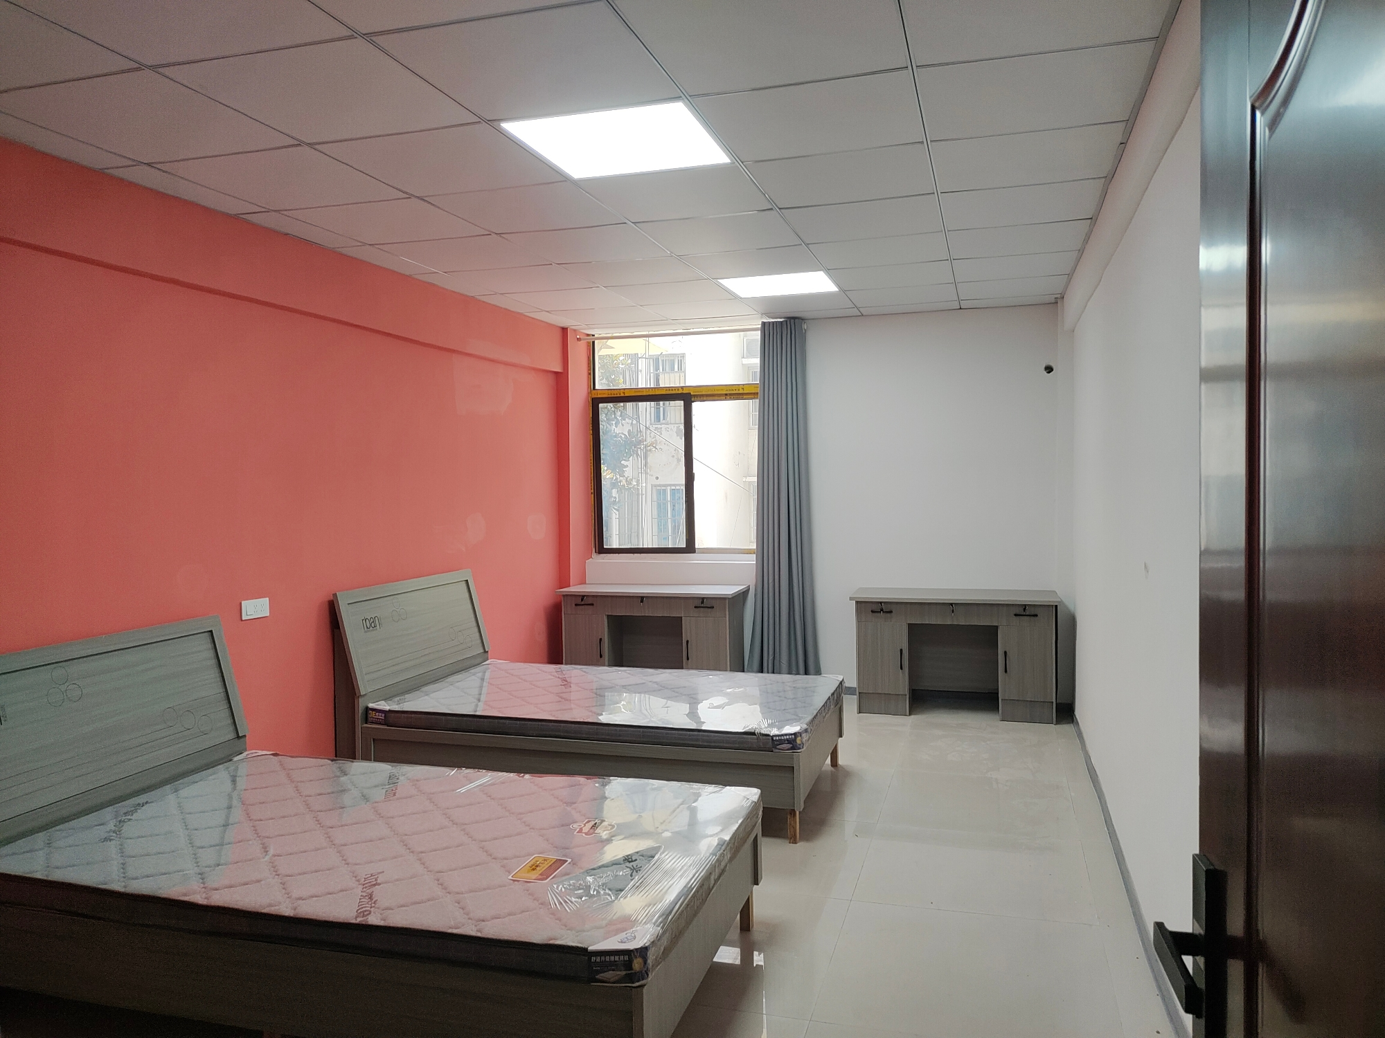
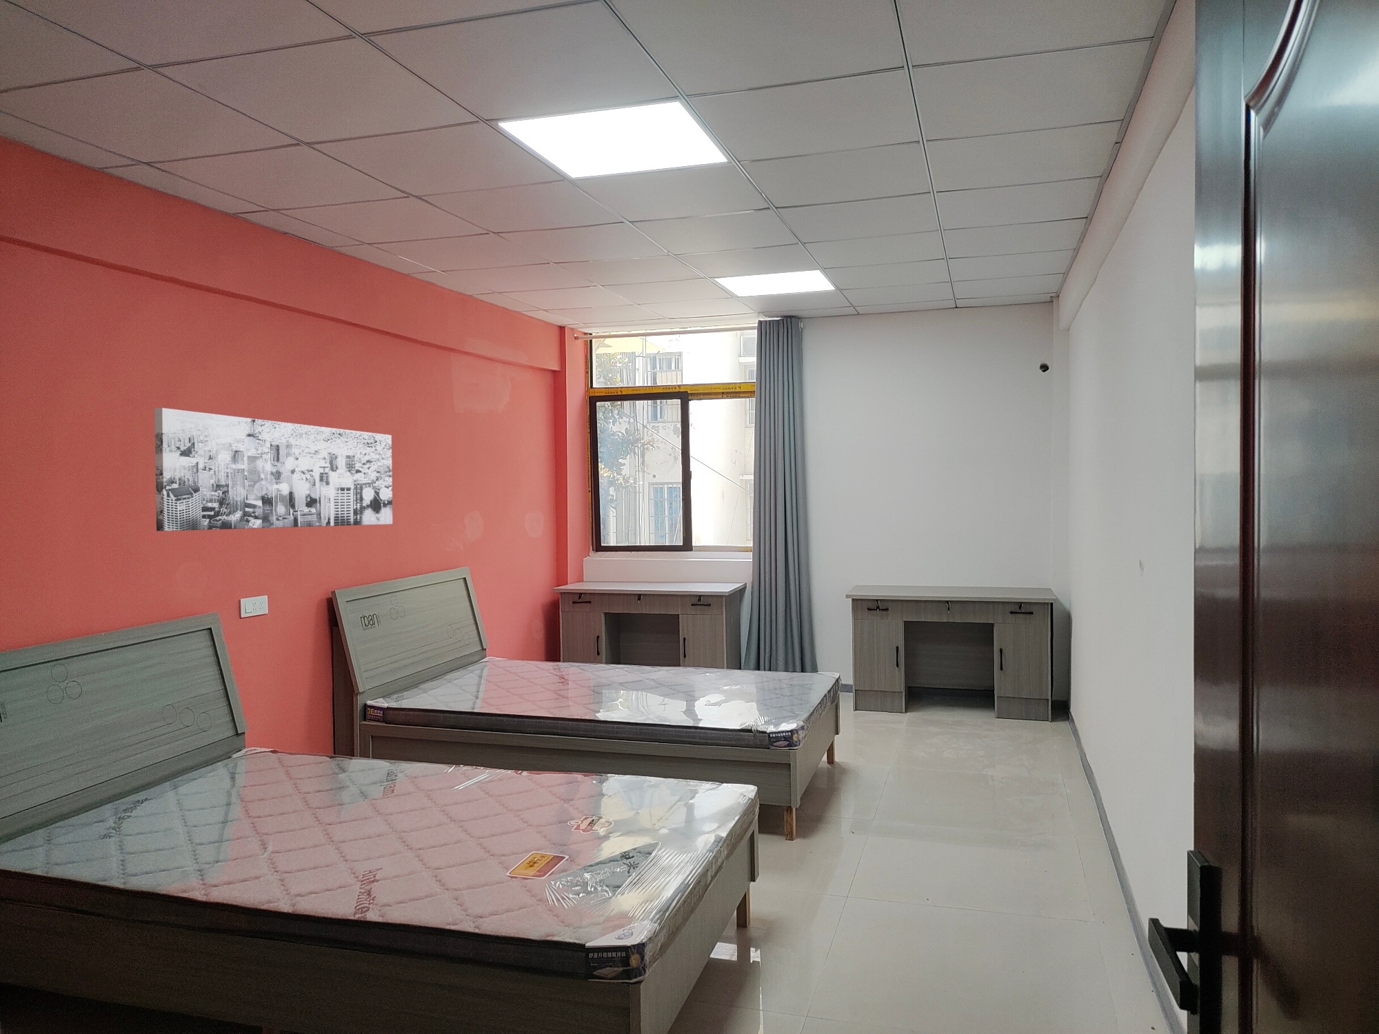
+ wall art (292, 475)
